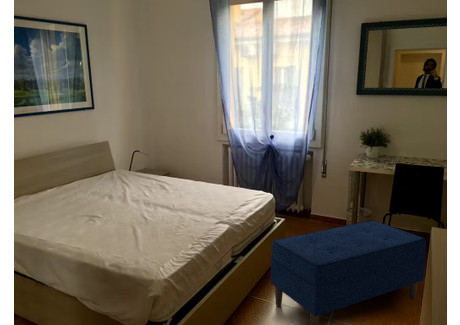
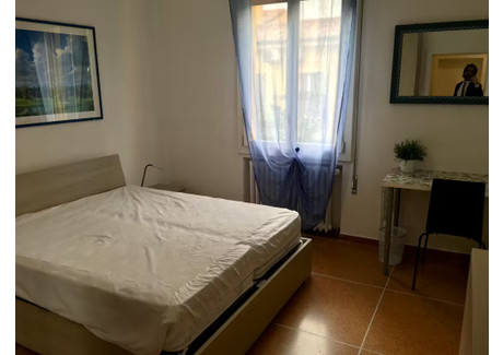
- bench (348, 270)
